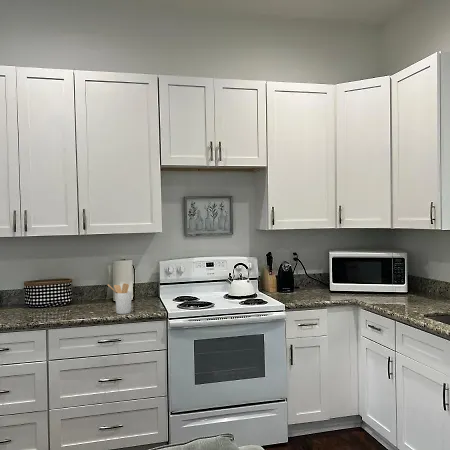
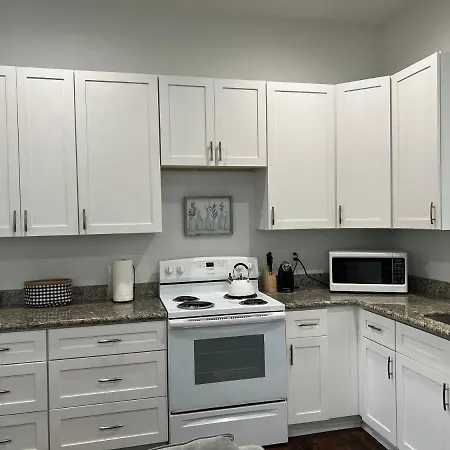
- utensil holder (119, 297)
